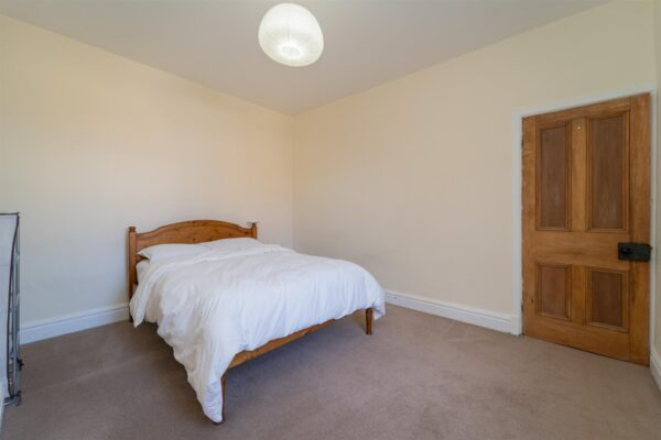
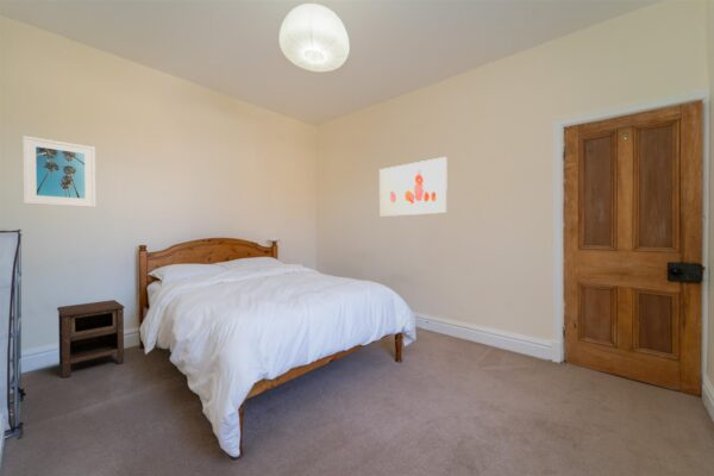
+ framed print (61, 173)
+ nightstand (90, 334)
+ wall art (411, 189)
